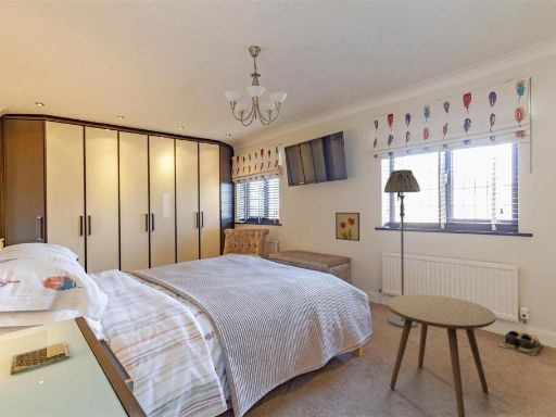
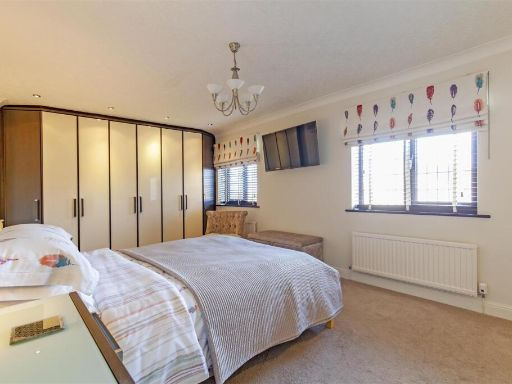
- shoes (520, 338)
- side table (448, 343)
- wall art (348, 226)
- floor lamp (402, 247)
